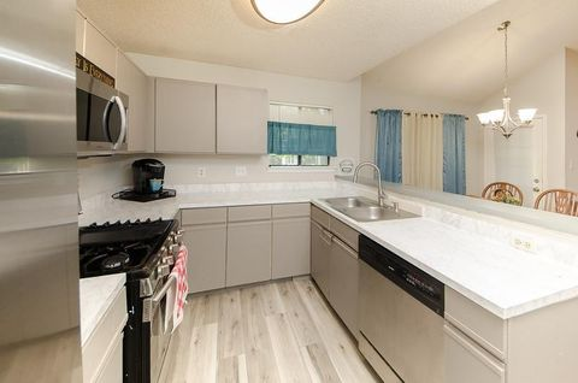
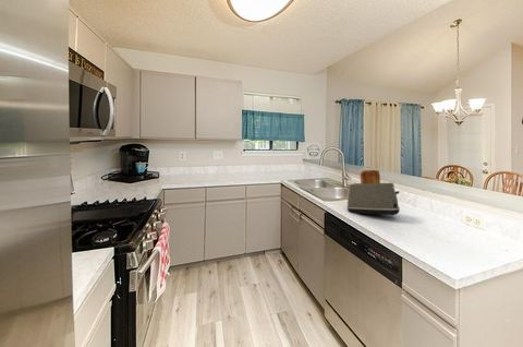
+ toaster (372, 192)
